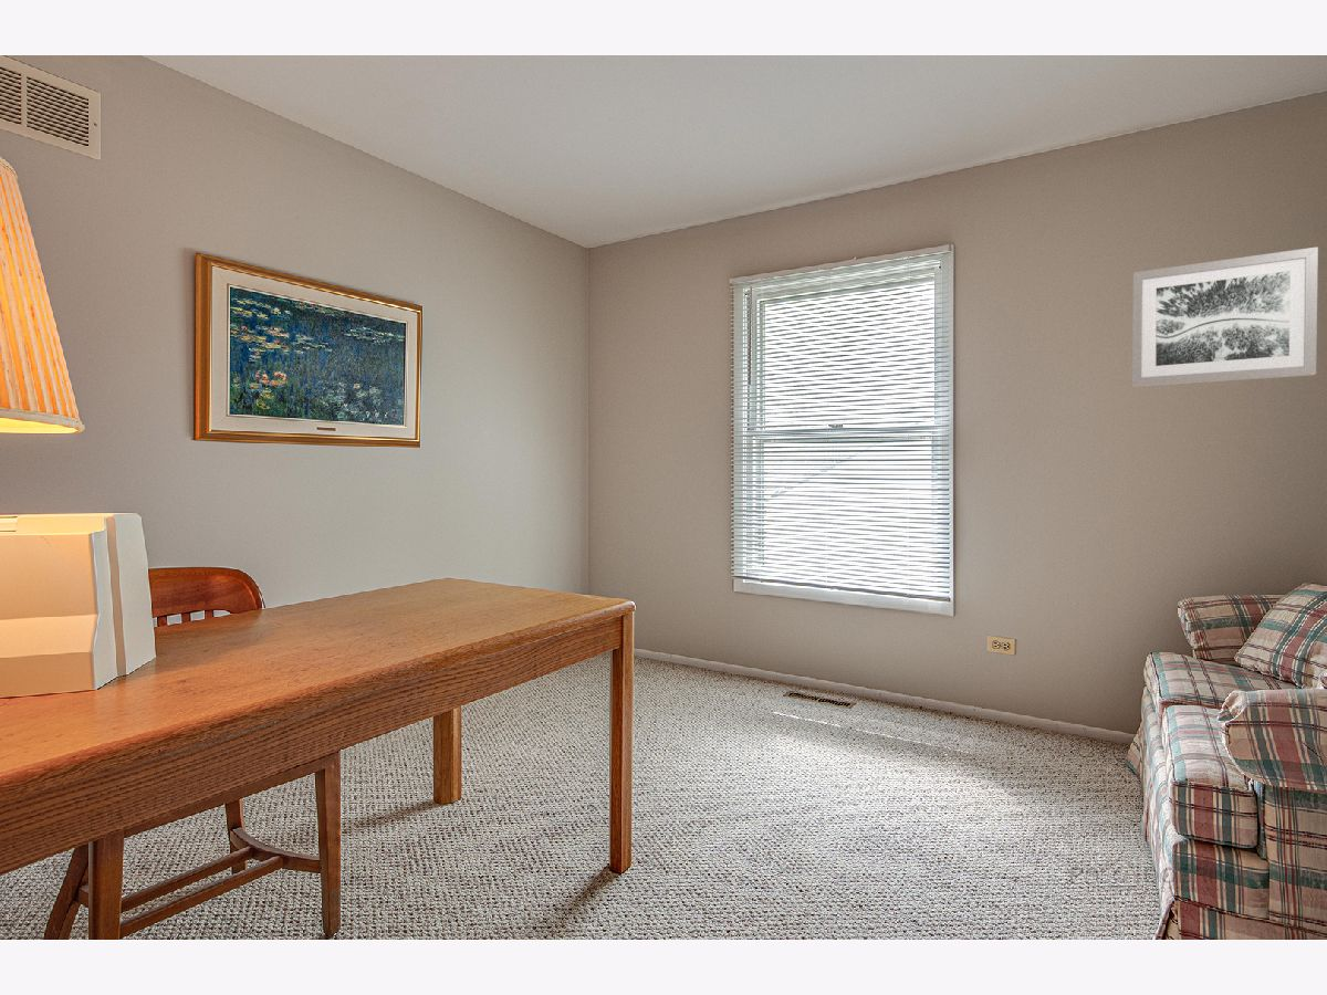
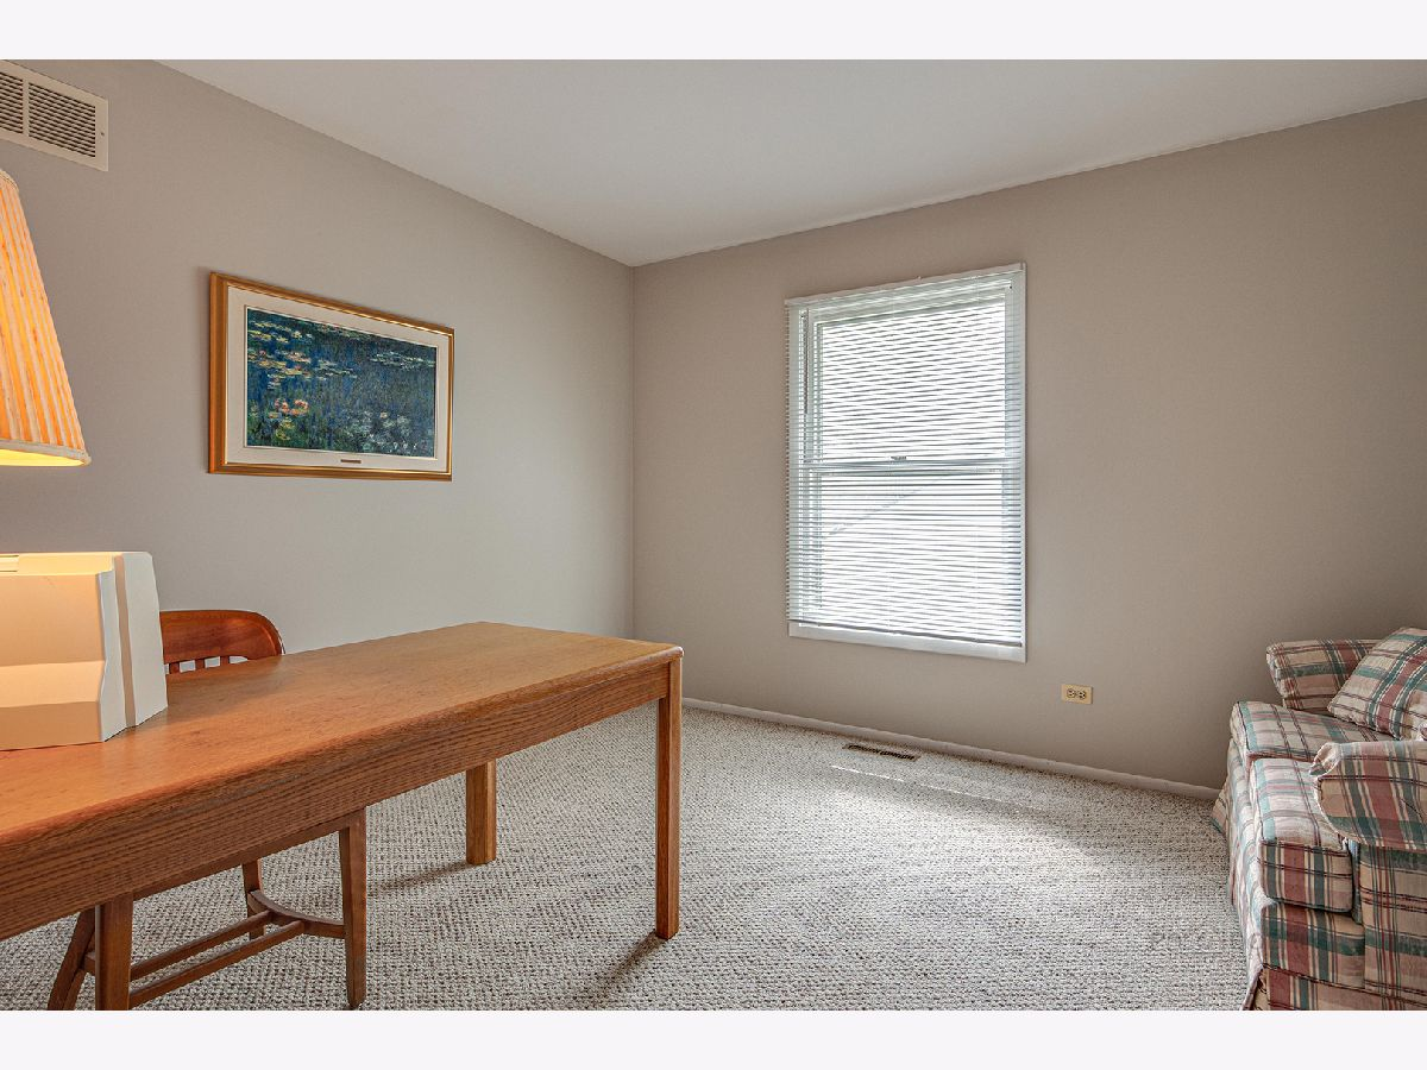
- wall art (1219, 321)
